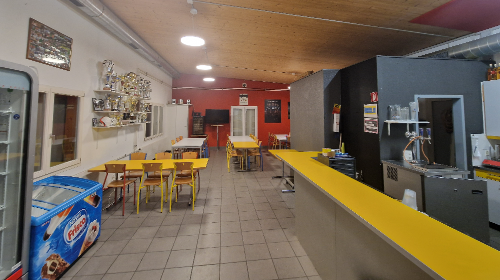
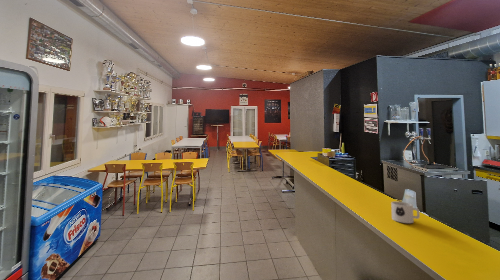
+ mug (404, 211)
